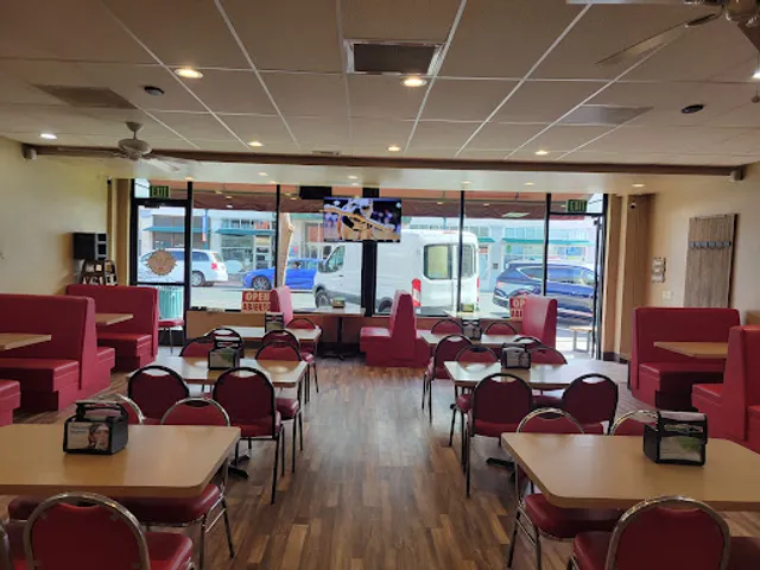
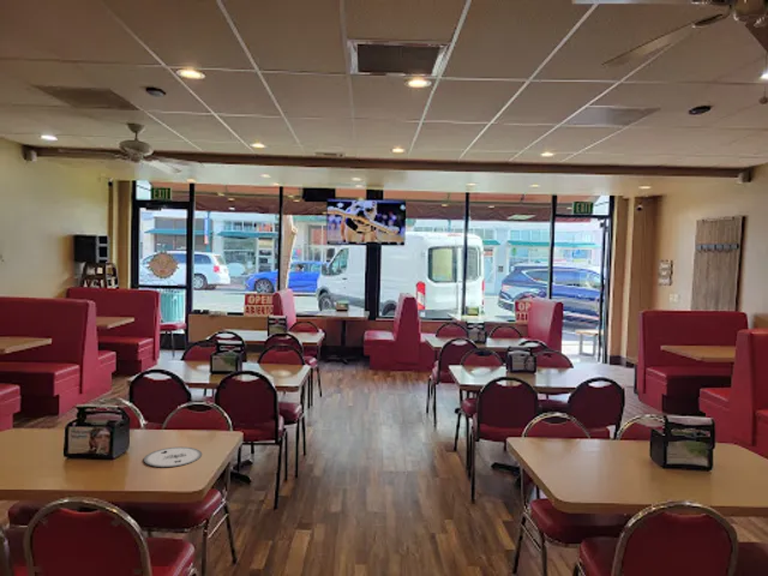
+ plate (173, 455)
